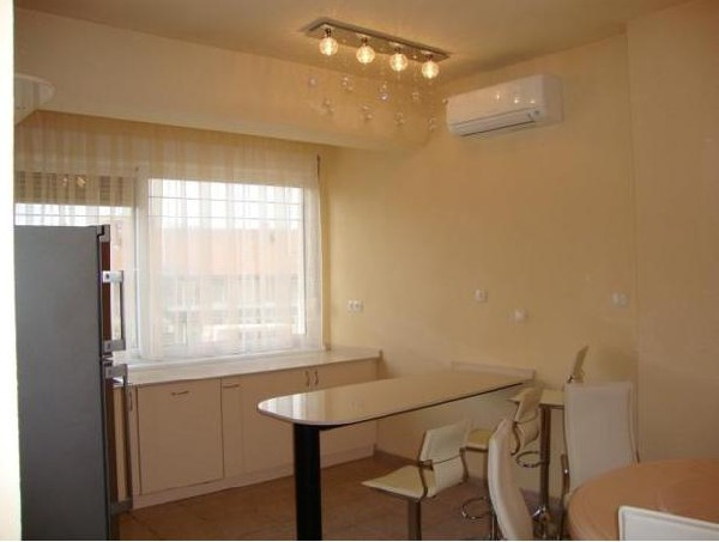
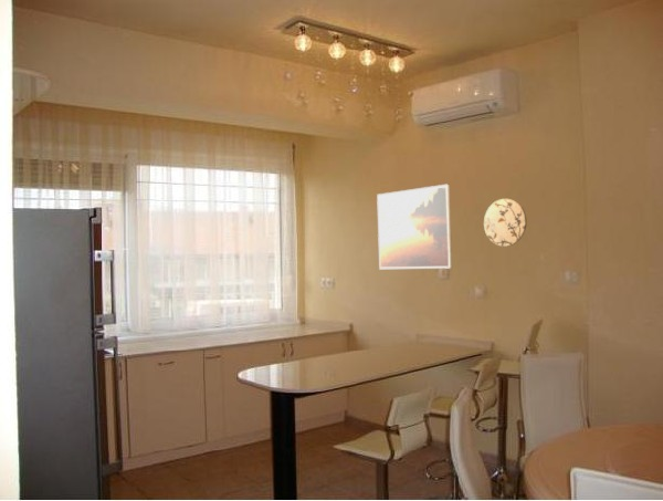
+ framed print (412, 229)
+ decorative plate (504, 222)
